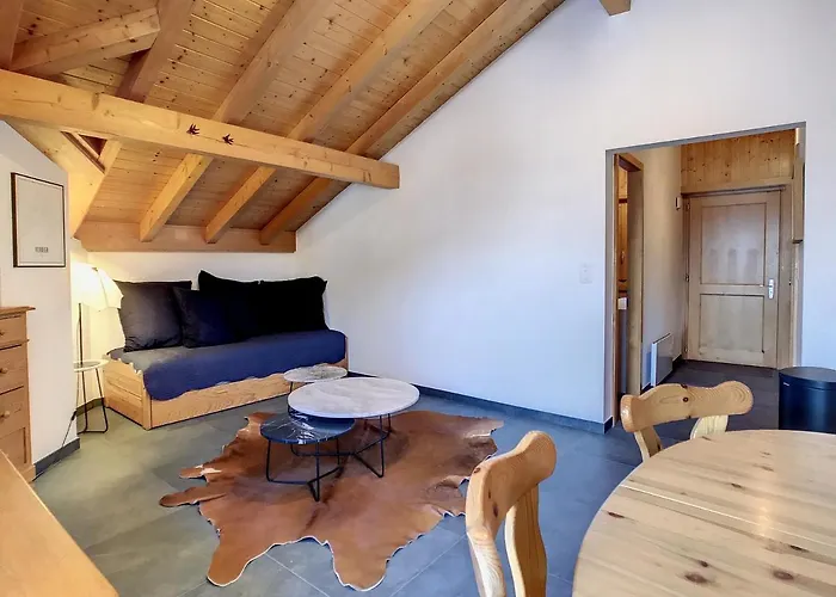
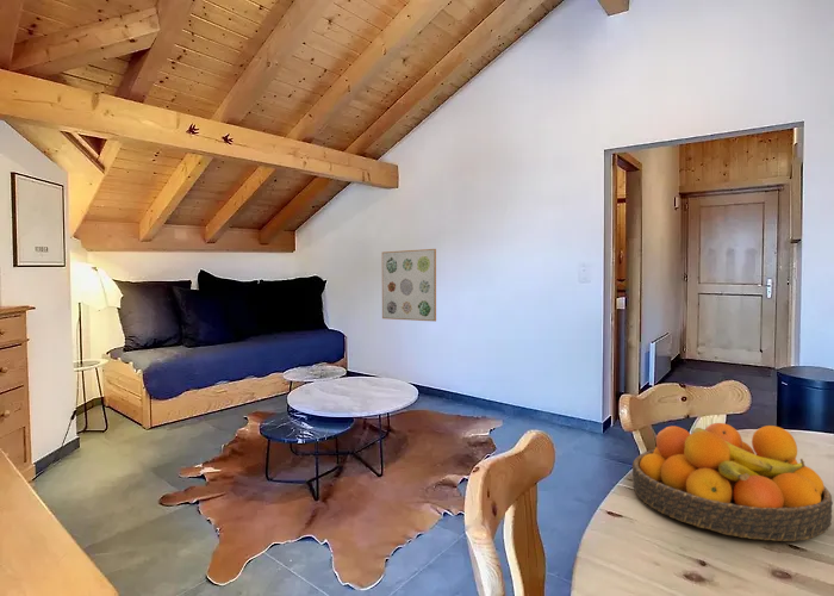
+ fruit bowl (723, 462)
+ wall art (407, 285)
